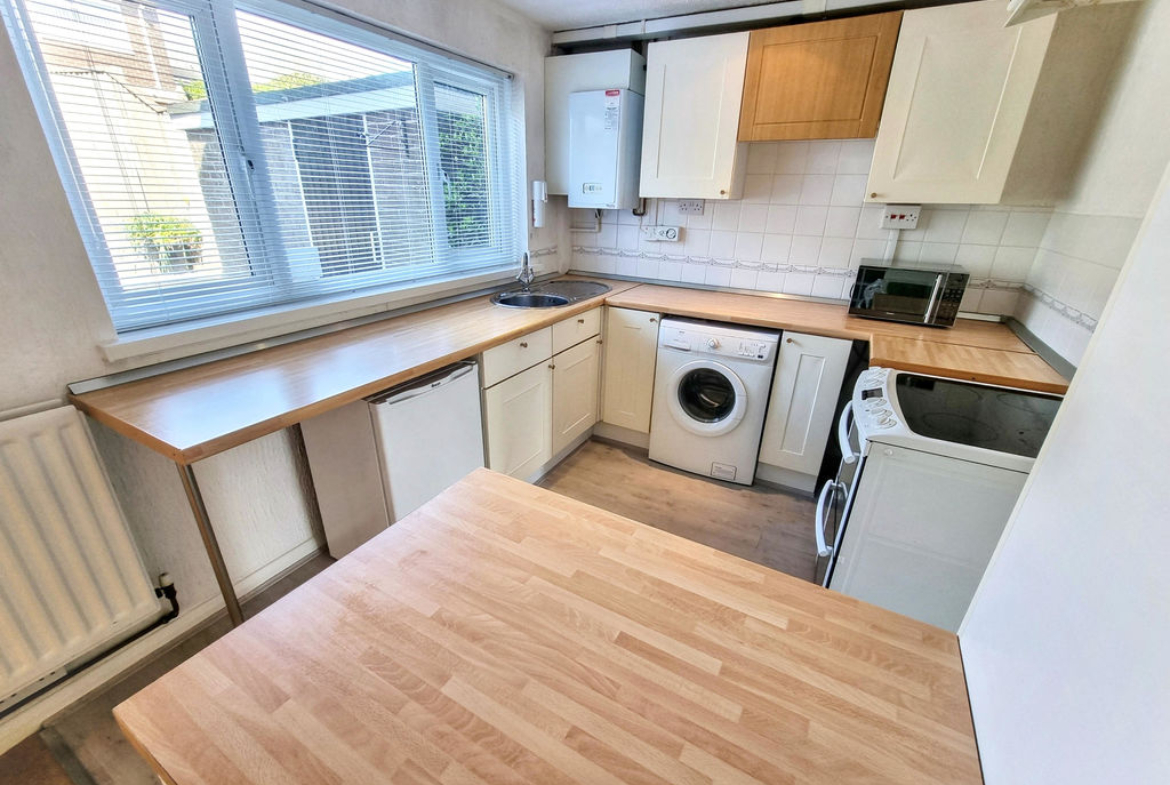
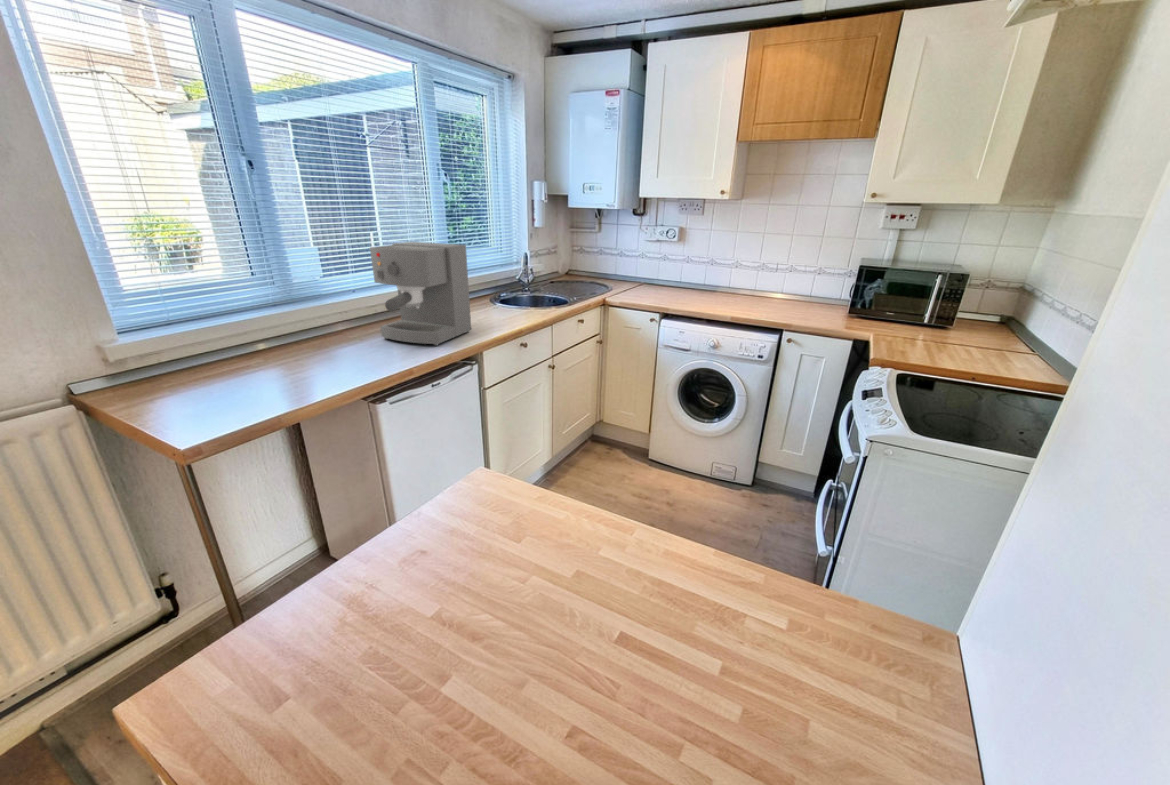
+ coffee maker (425, 293)
